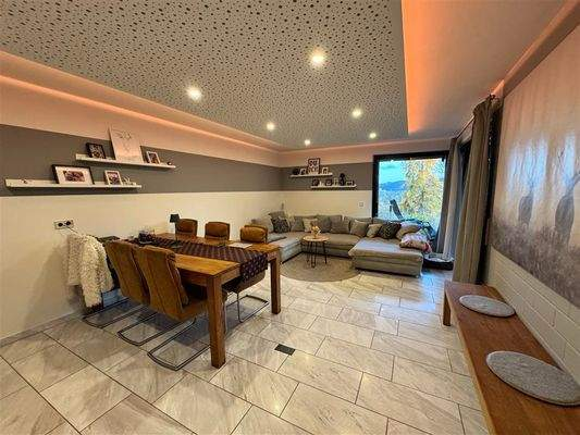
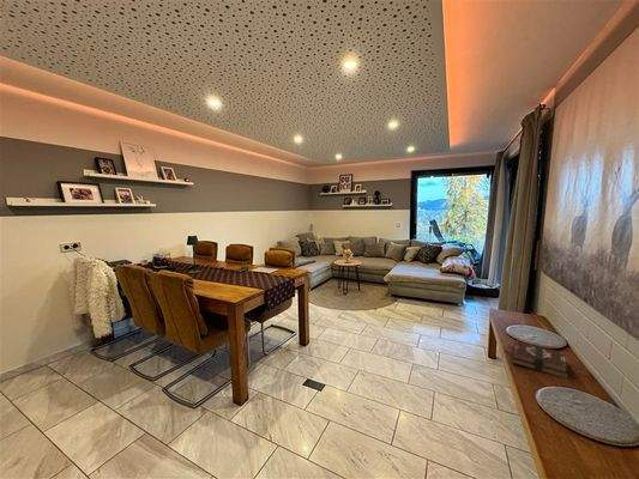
+ hardback book (537, 357)
